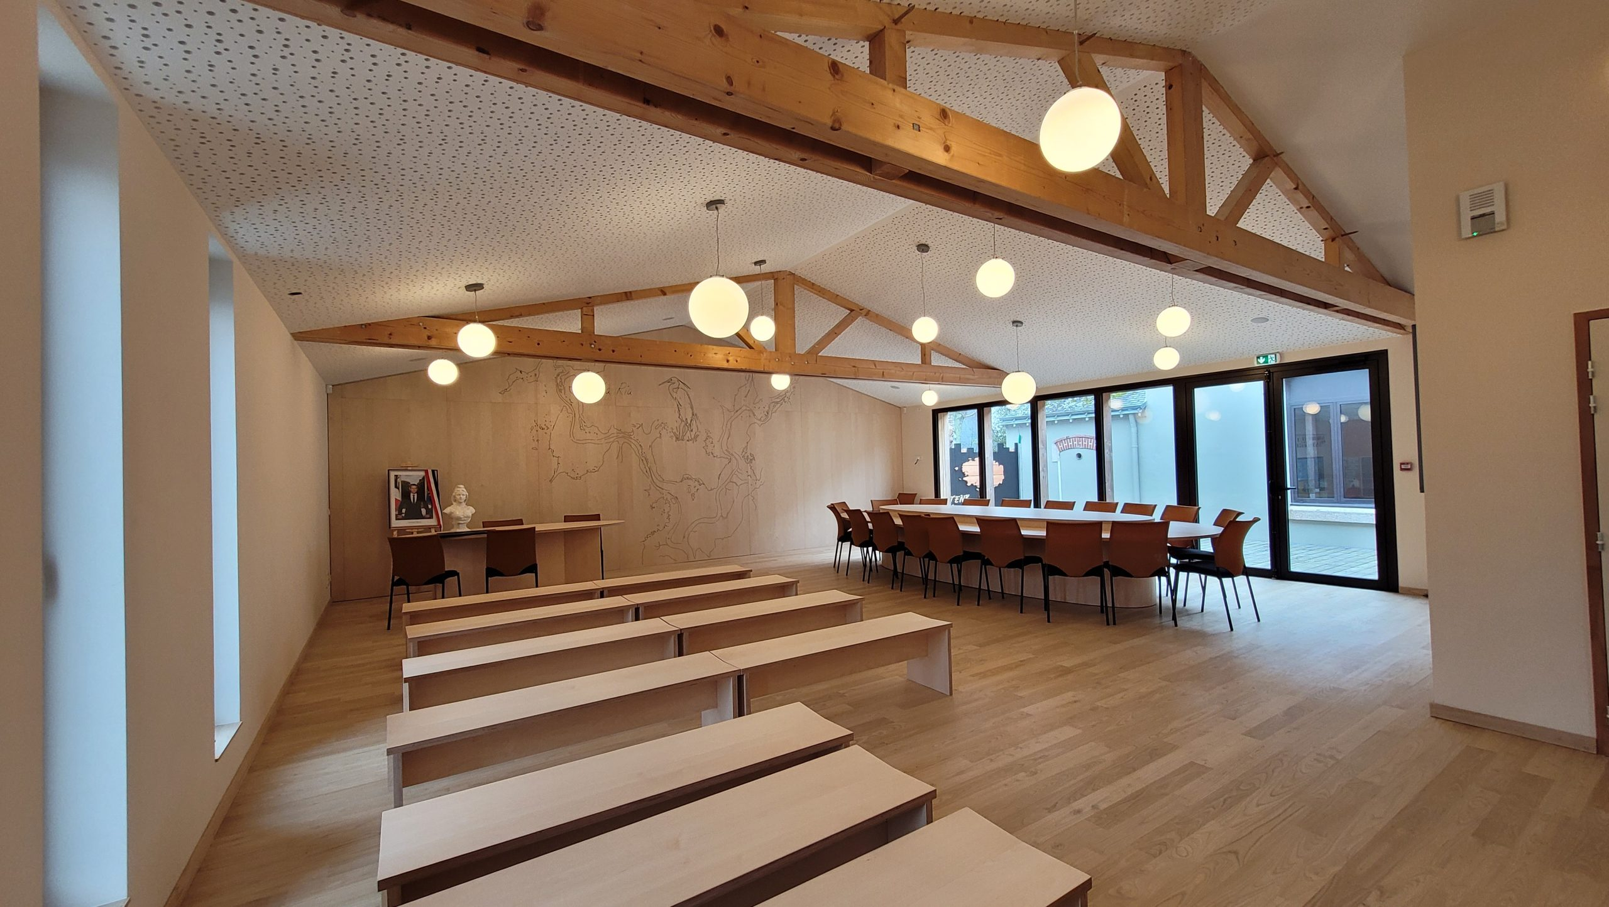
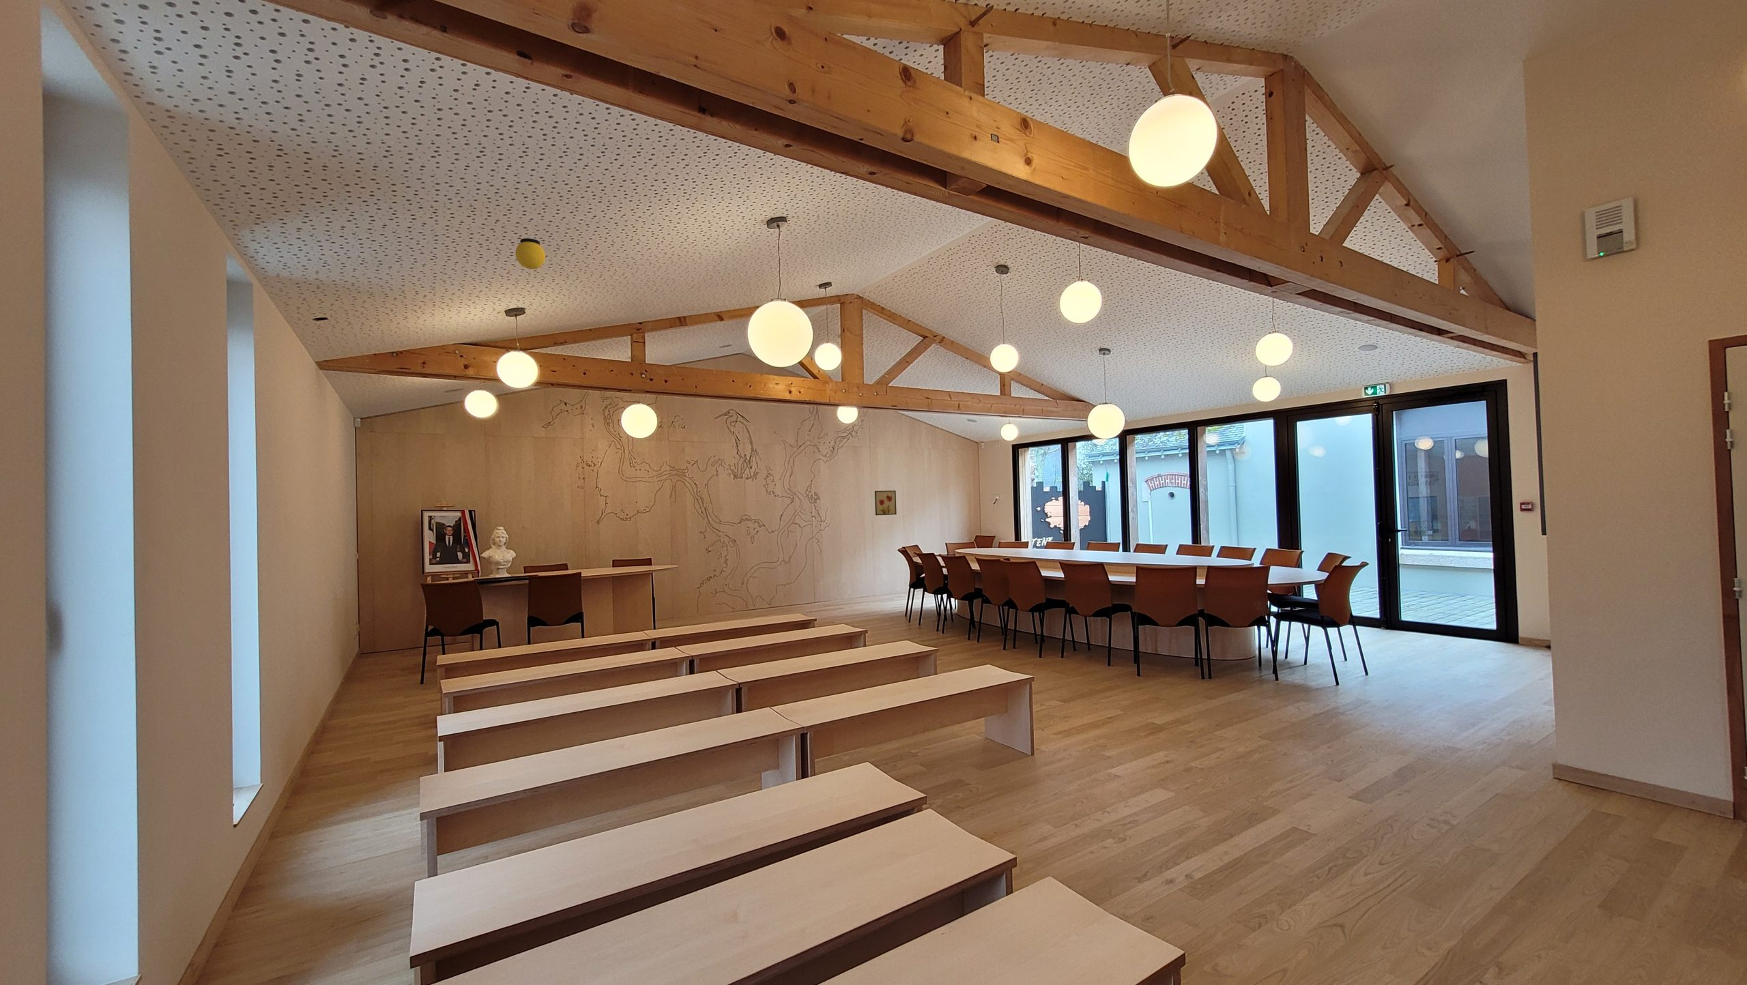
+ pendant light (529, 230)
+ wall art (885, 503)
